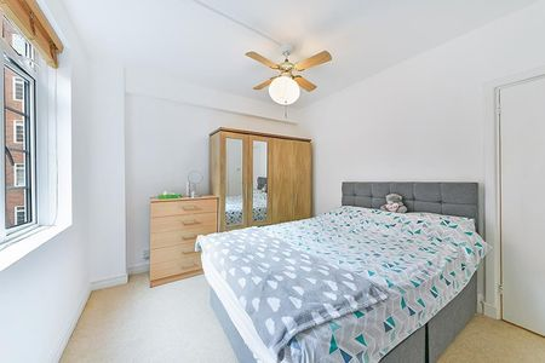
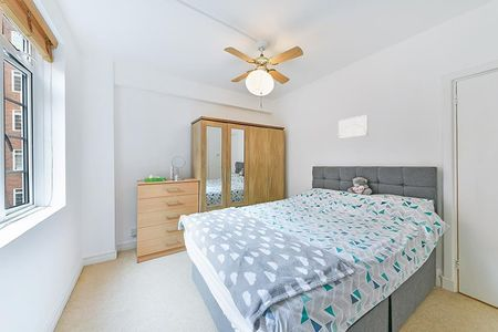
+ wall art (352, 127)
